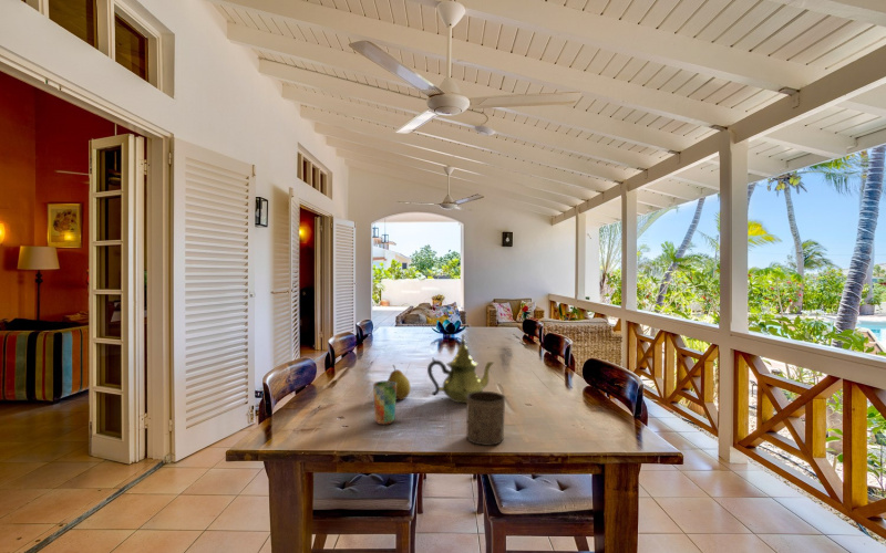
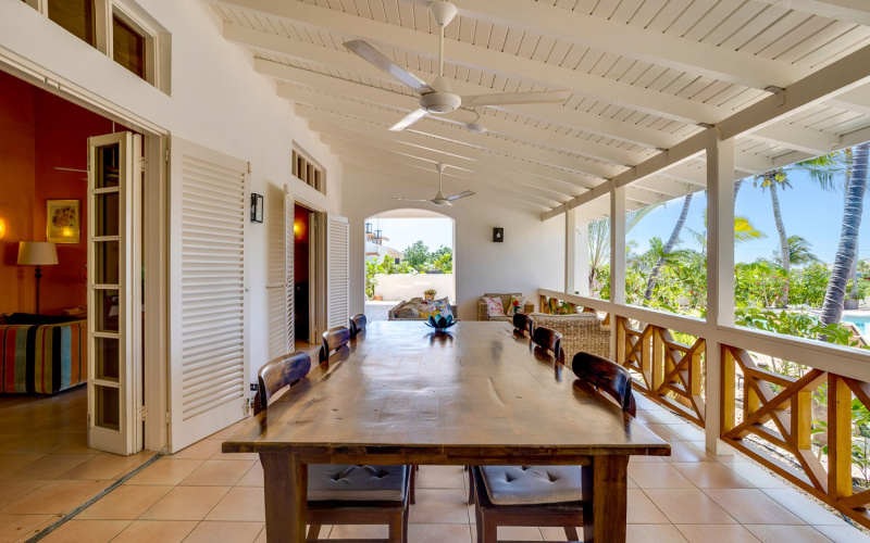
- fruit (398, 382)
- cup (485, 417)
- cup (384, 403)
- teapot (461, 366)
